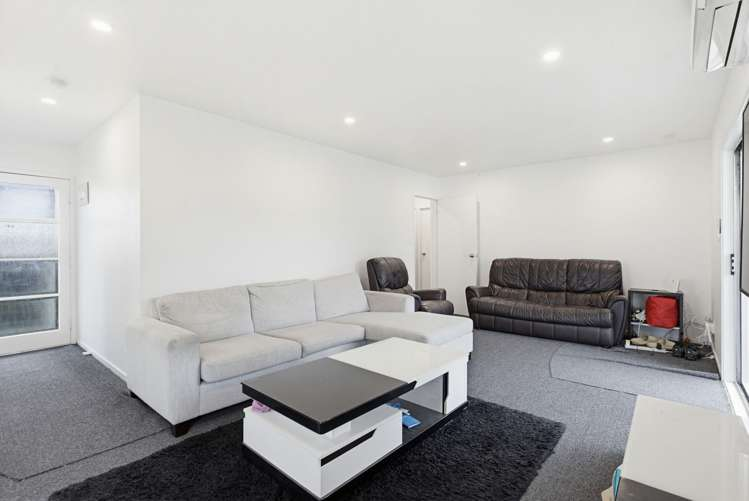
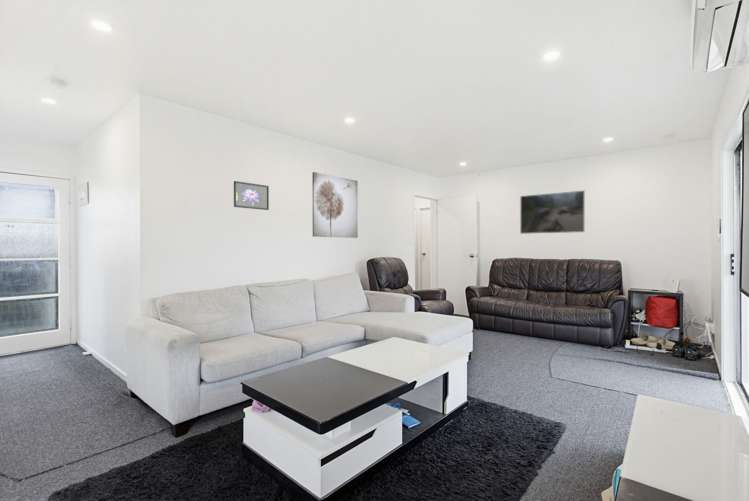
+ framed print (251, 196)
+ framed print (550, 213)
+ wall art (336, 207)
